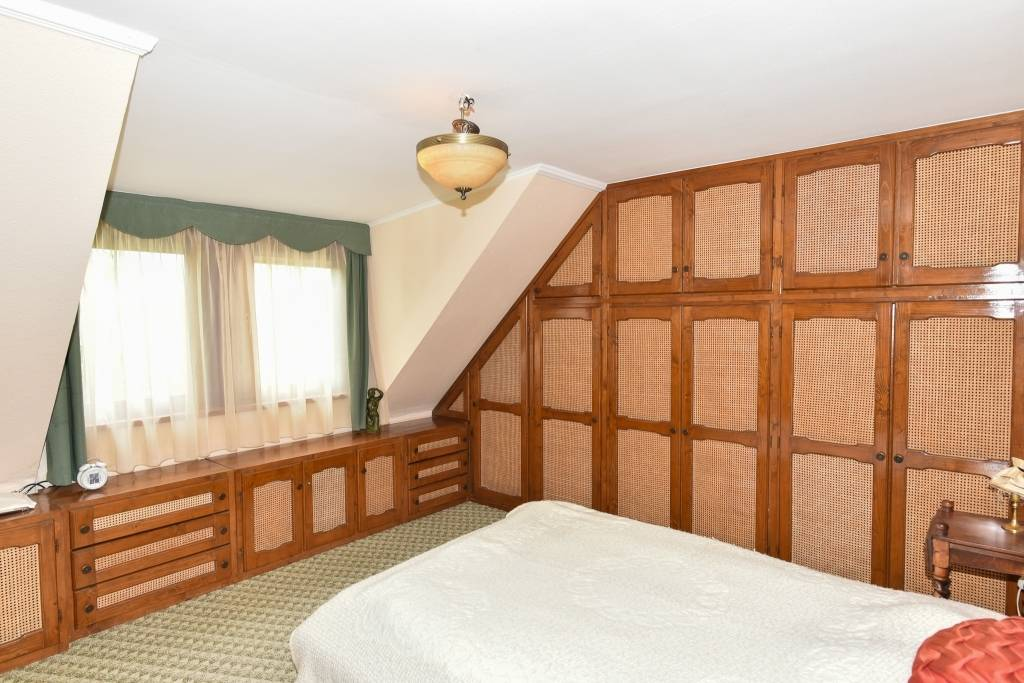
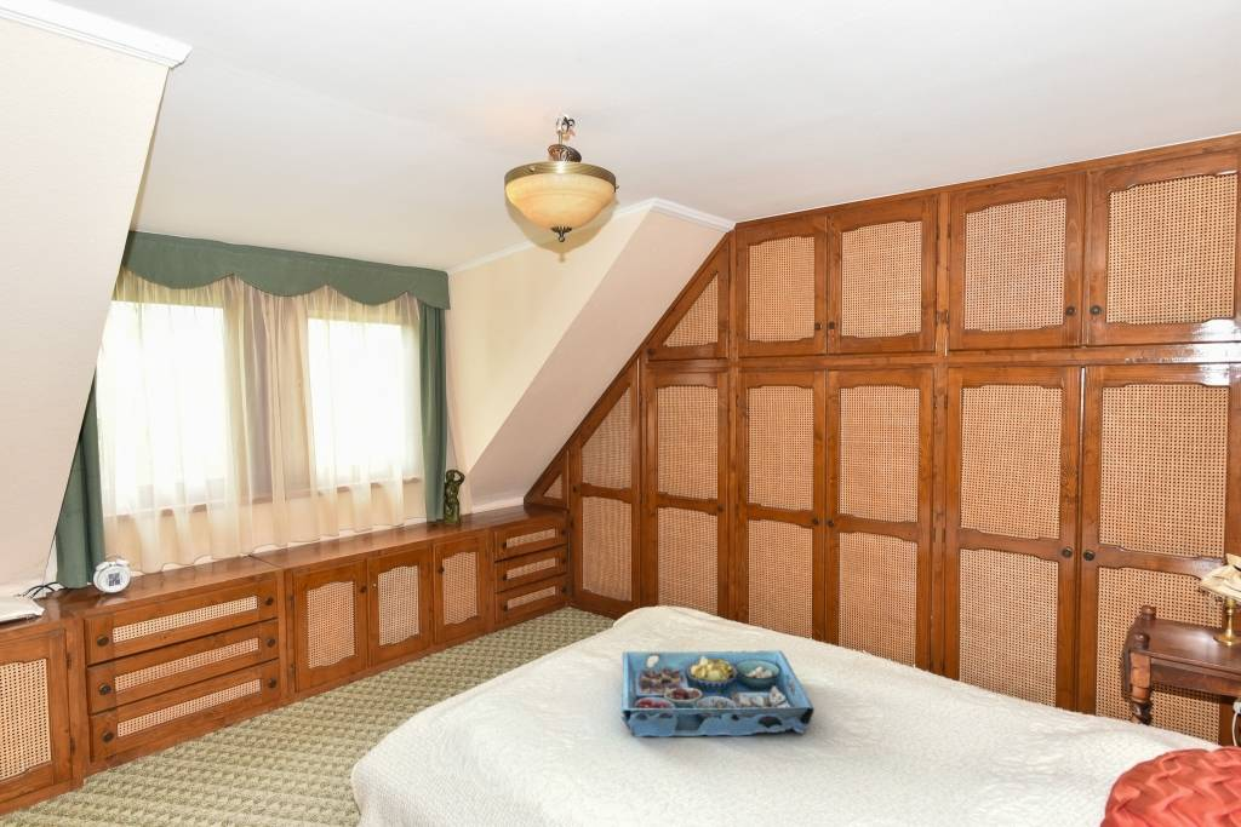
+ serving tray (709, 688)
